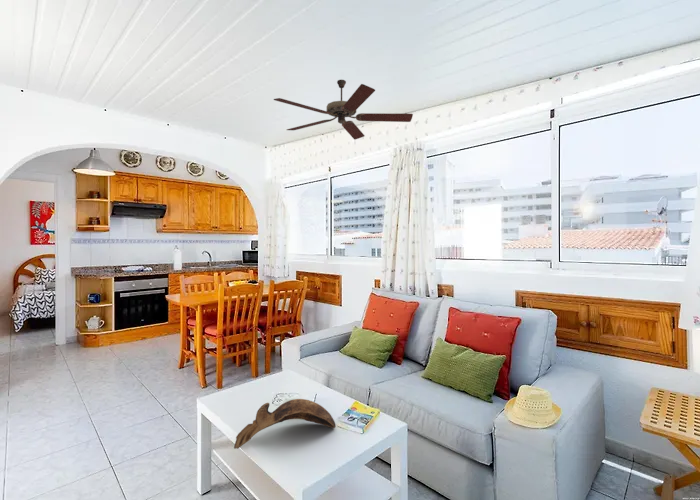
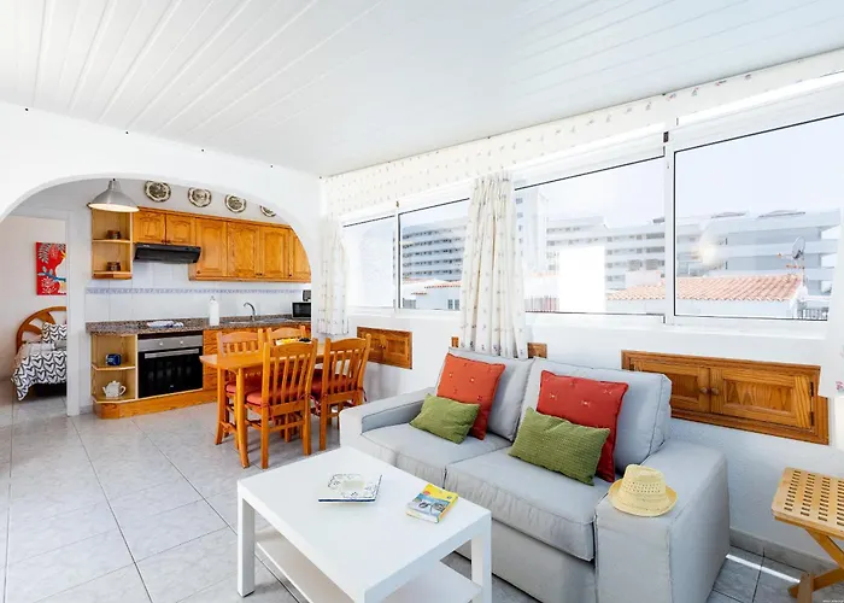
- decorative bowl (292, 414)
- ceiling fan (346, 102)
